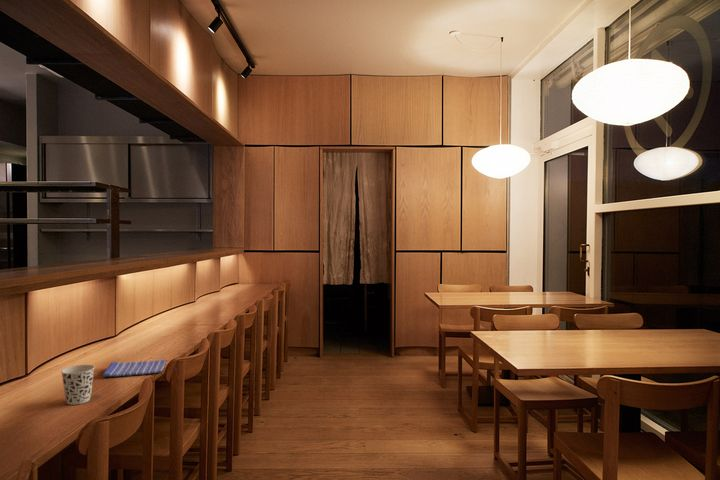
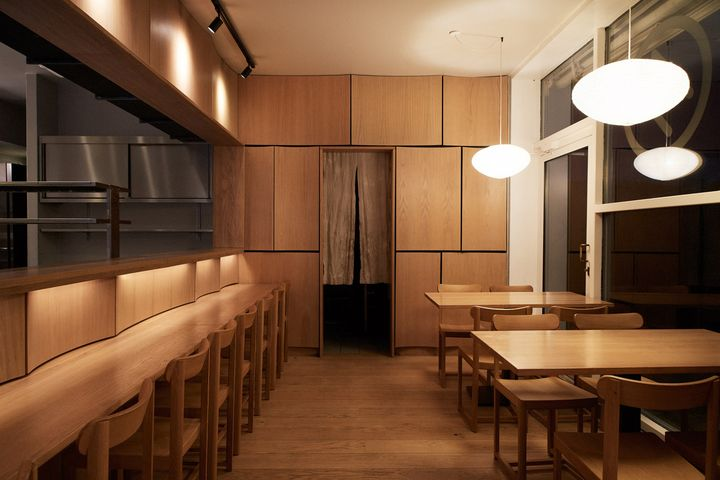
- dish towel (135, 367)
- cup (78, 384)
